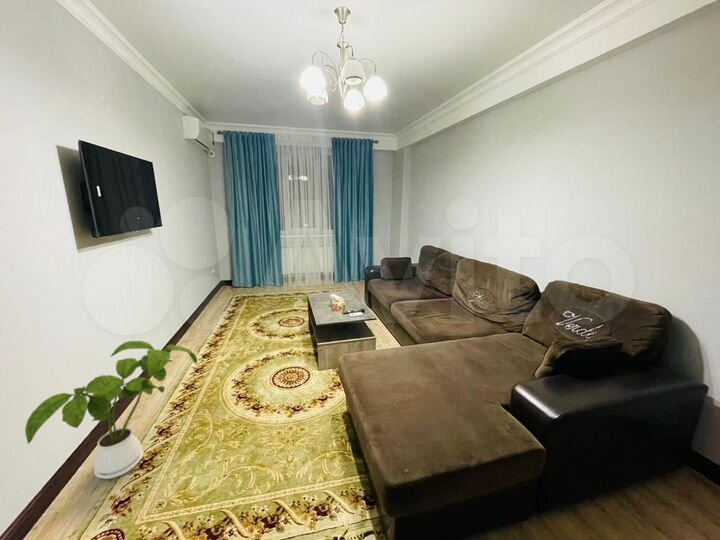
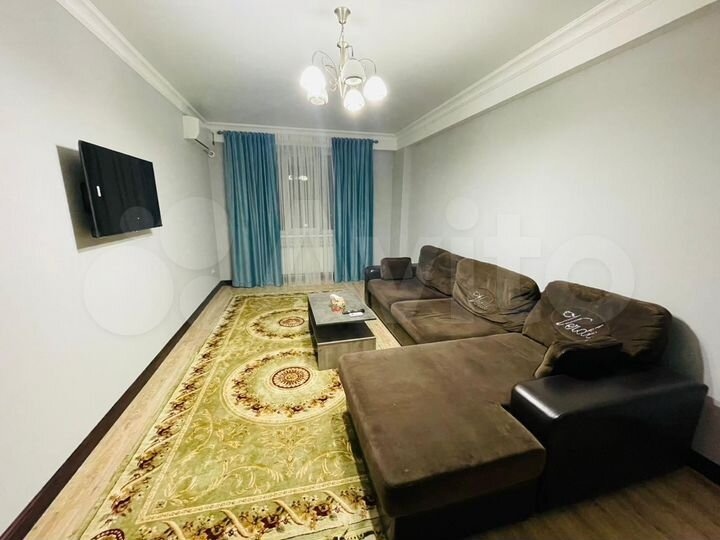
- house plant (137, 401)
